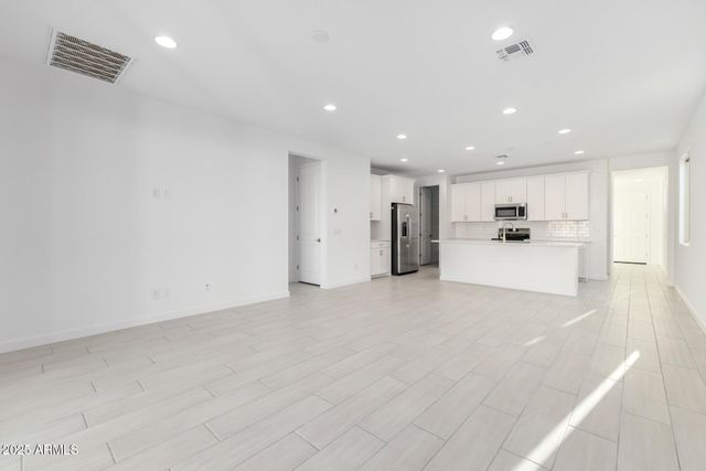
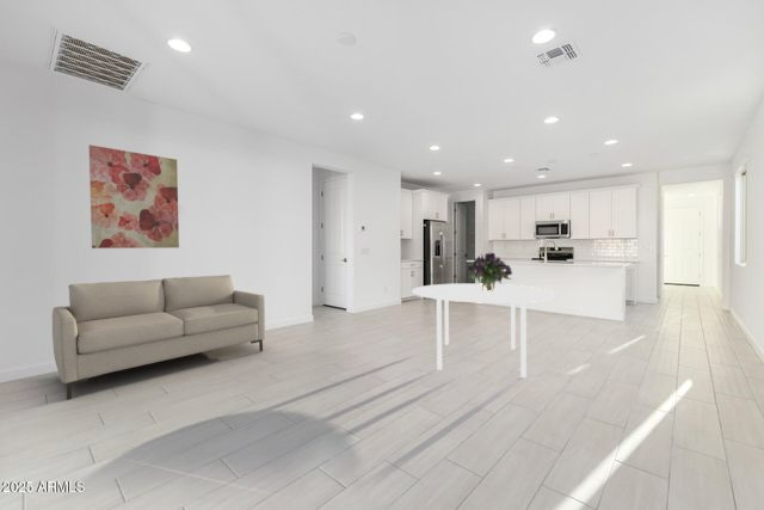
+ wall art (137, 201)
+ bouquet (488, 271)
+ sofa (170, 320)
+ dining table (482, 302)
